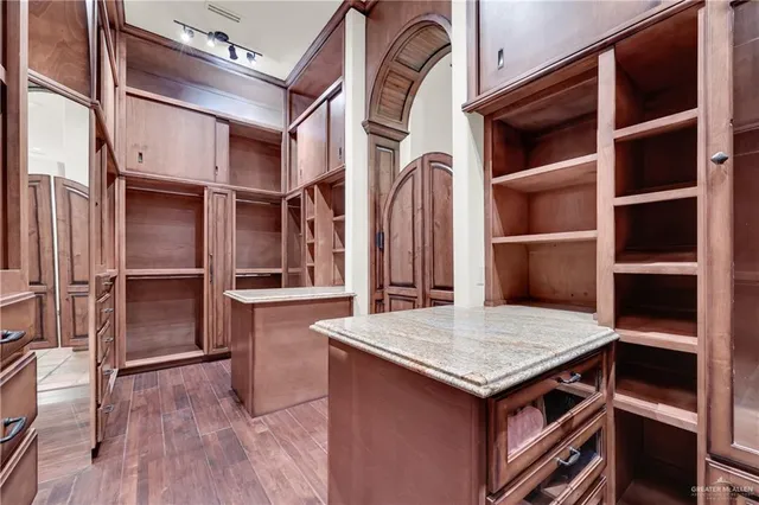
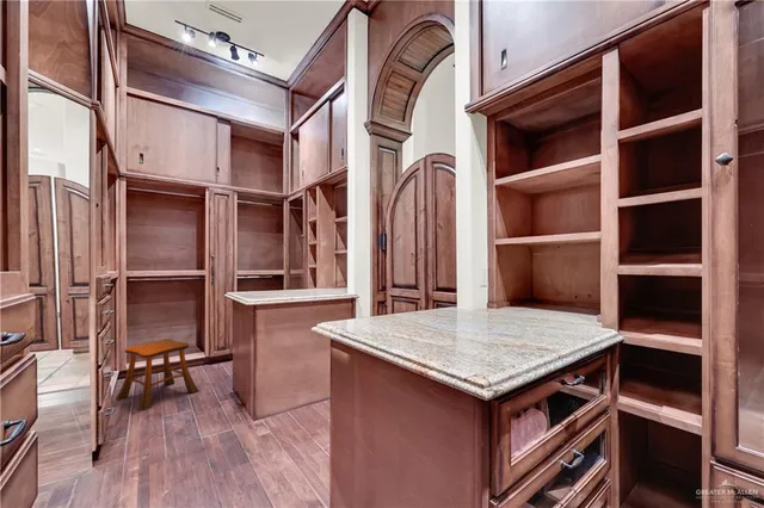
+ stool (158, 370)
